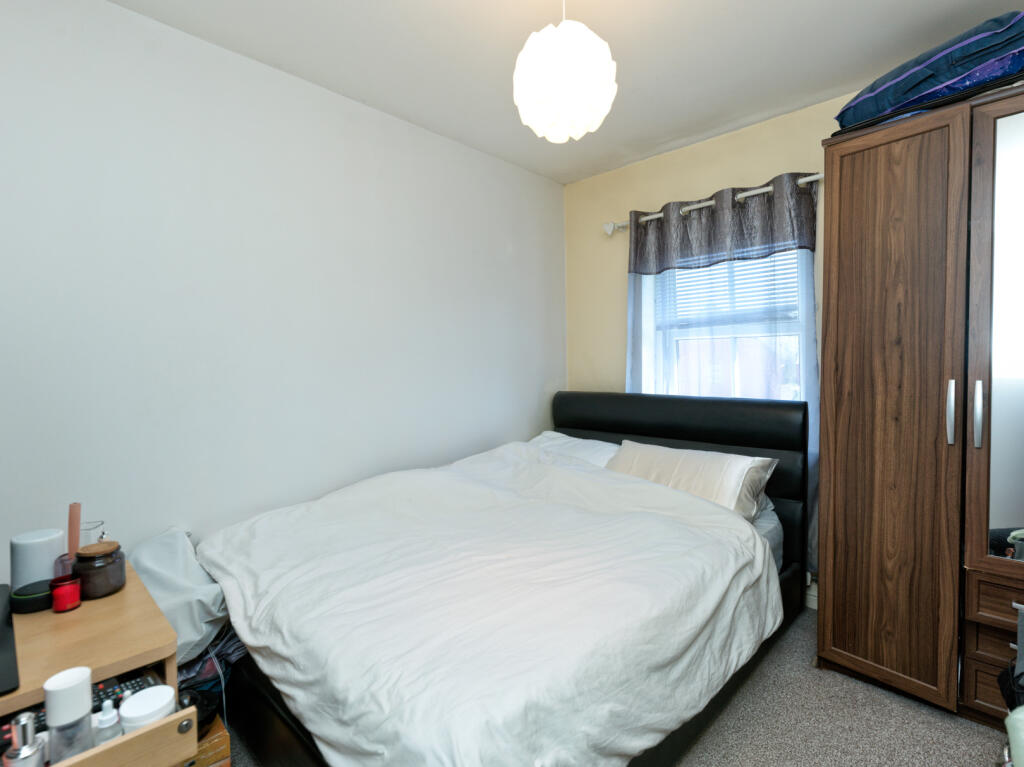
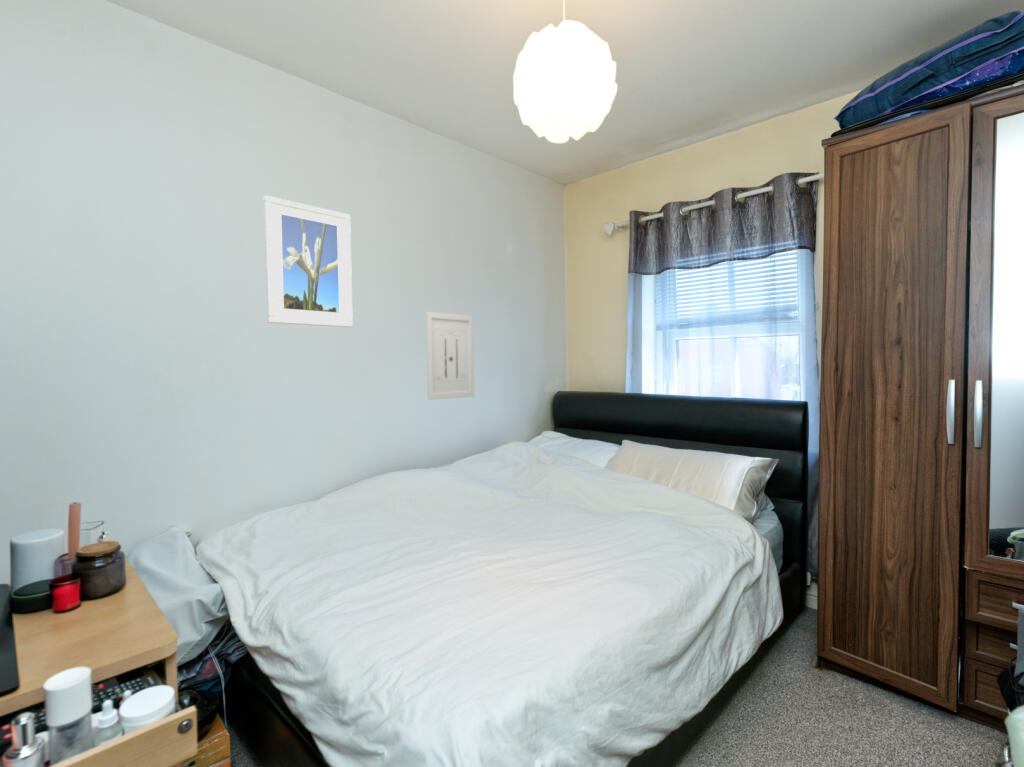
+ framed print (310, 265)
+ wall art (451, 356)
